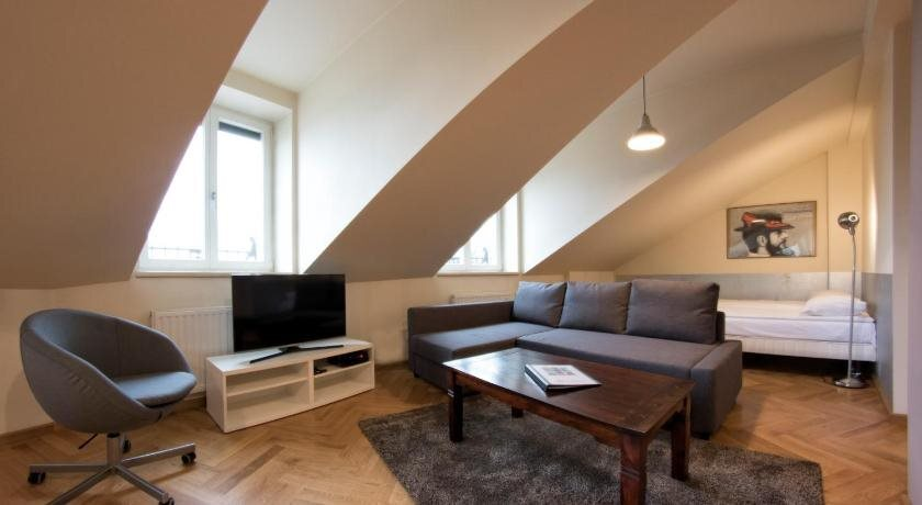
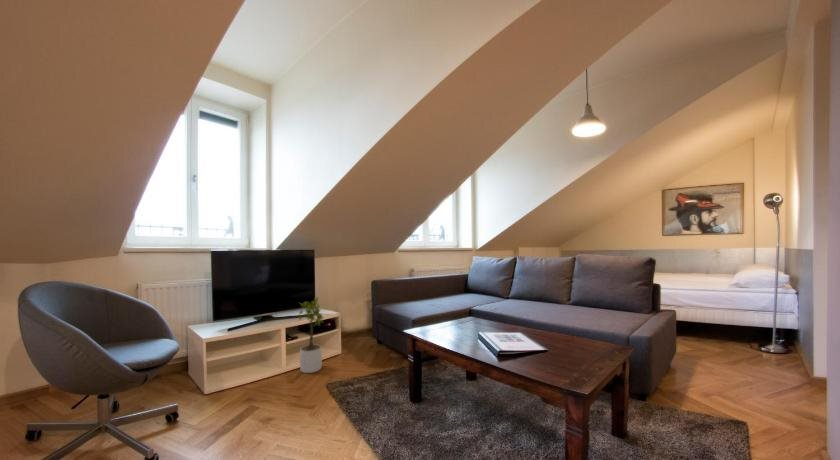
+ potted plant (312, 333)
